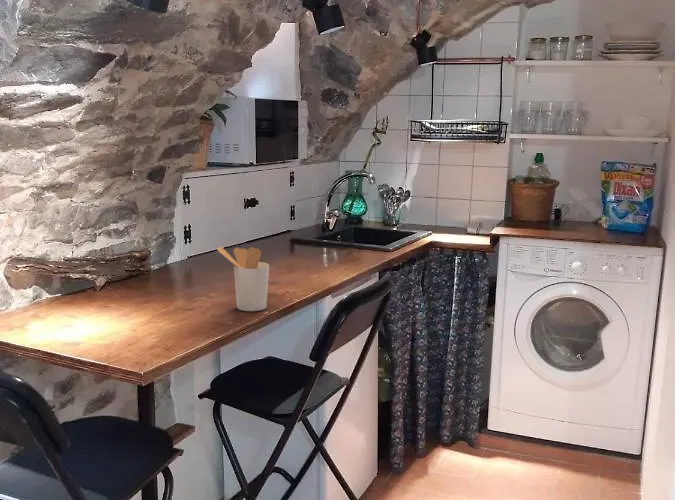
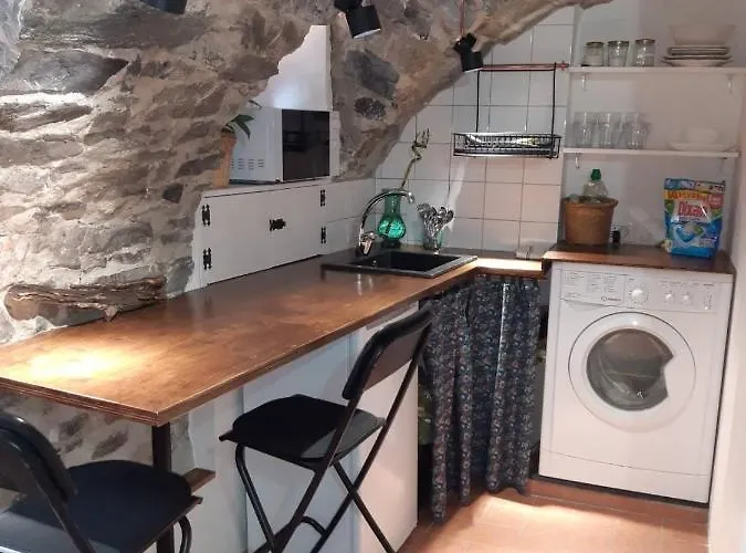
- utensil holder (242, 276)
